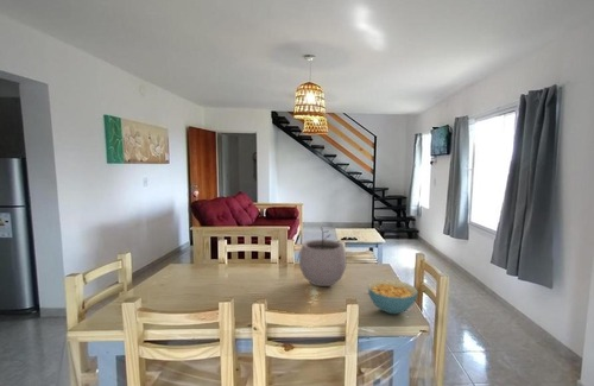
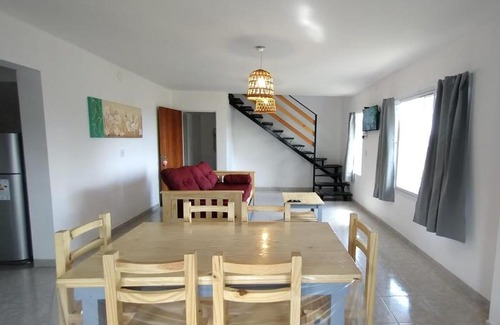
- plant pot (322, 254)
- cereal bowl (391, 299)
